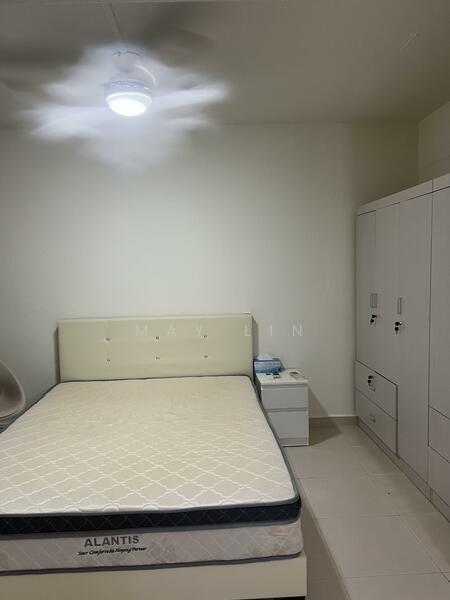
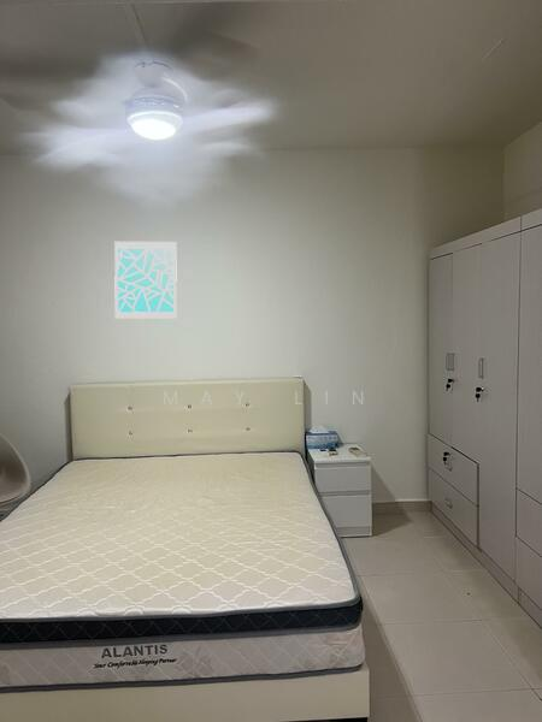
+ wall art (146, 279)
